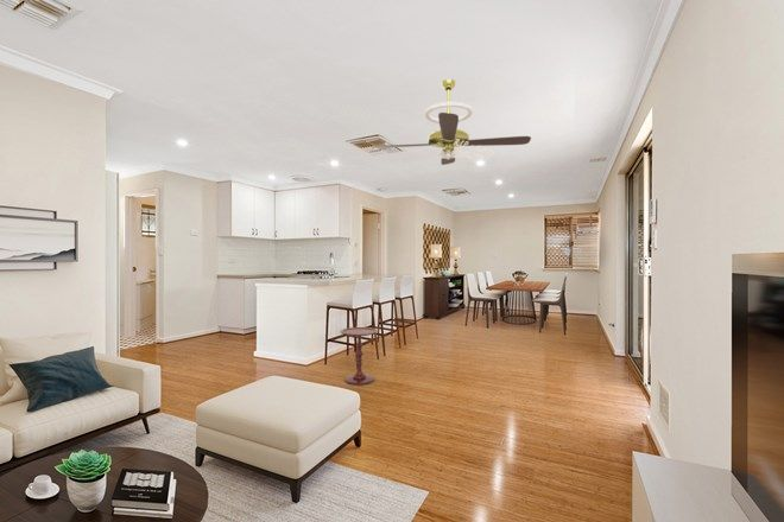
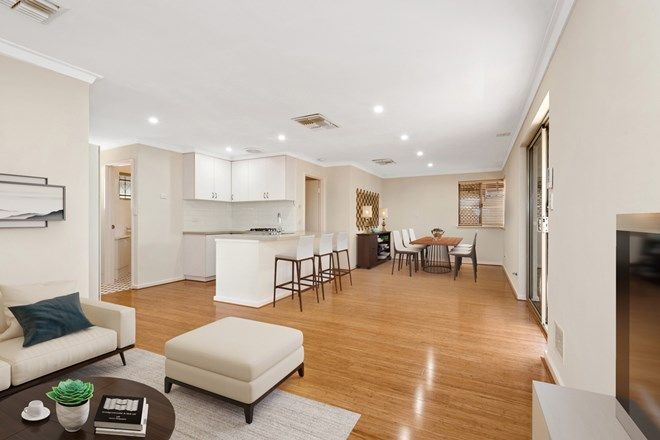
- ceiling fan (448, 123)
- side table (359, 355)
